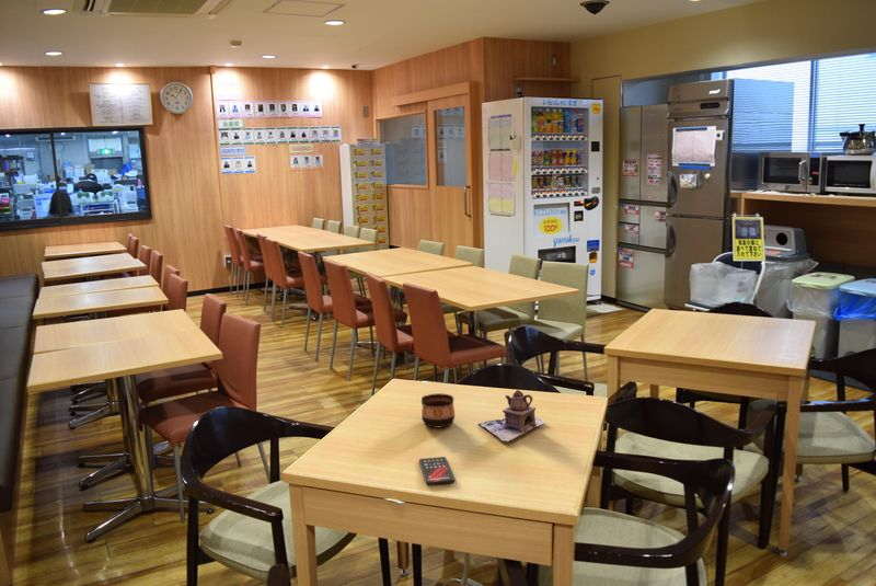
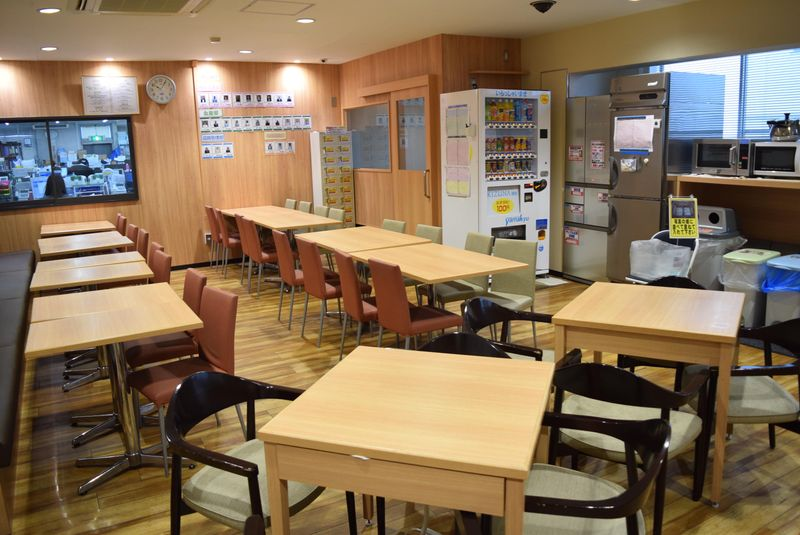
- cup (438, 410)
- smartphone (436, 470)
- teapot (517, 409)
